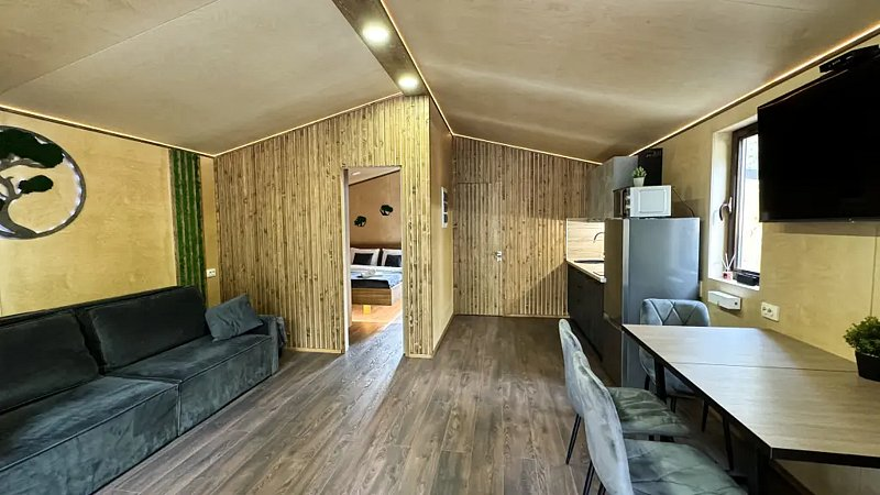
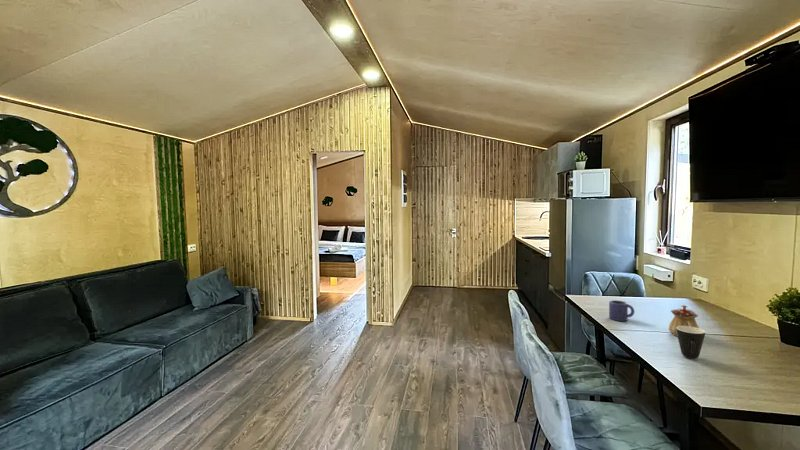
+ mug (690, 344)
+ teapot (684, 320)
+ mug (621, 310)
